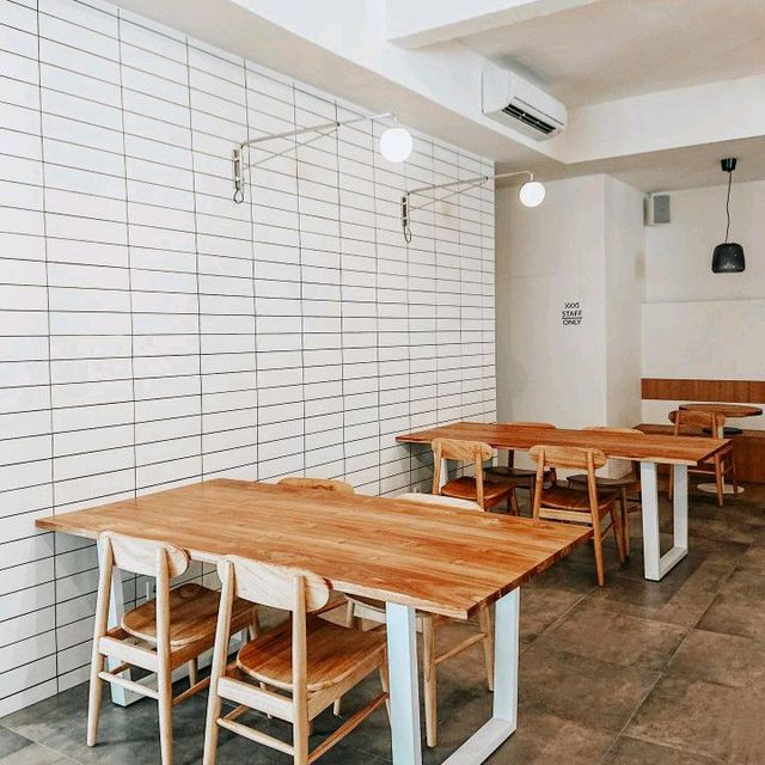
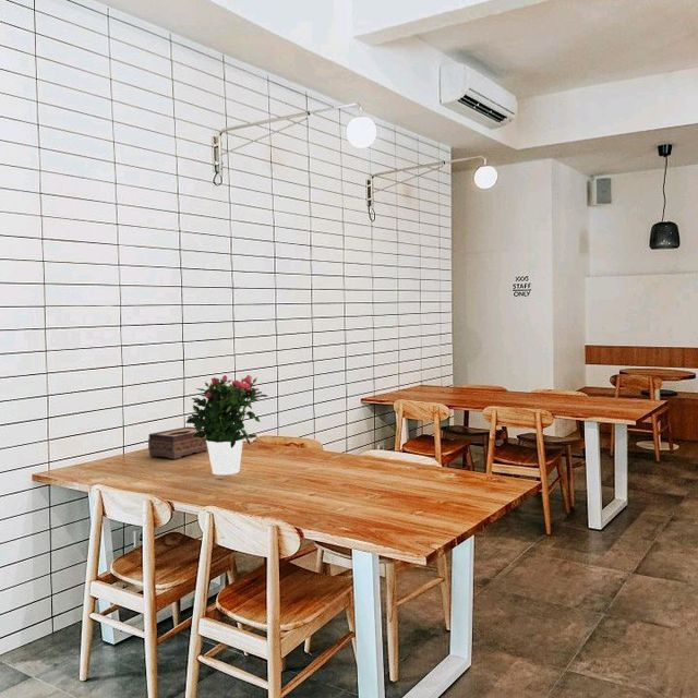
+ tissue box (181, 442)
+ potted flower (227, 423)
